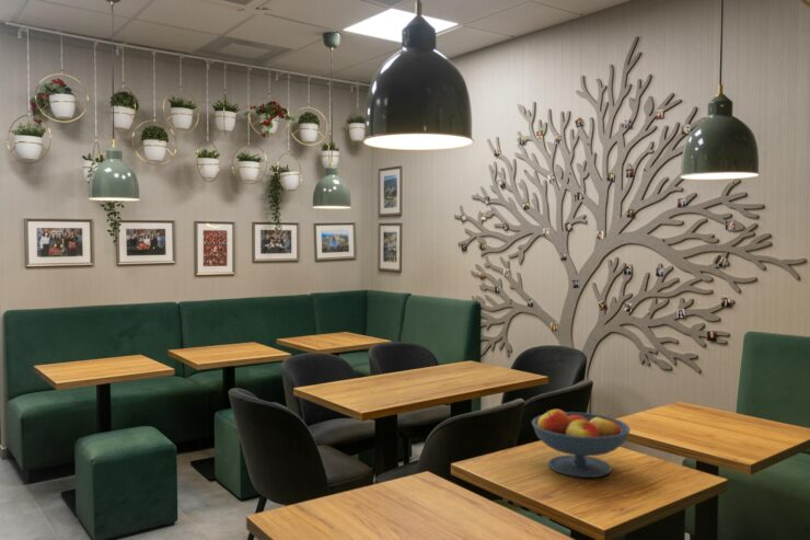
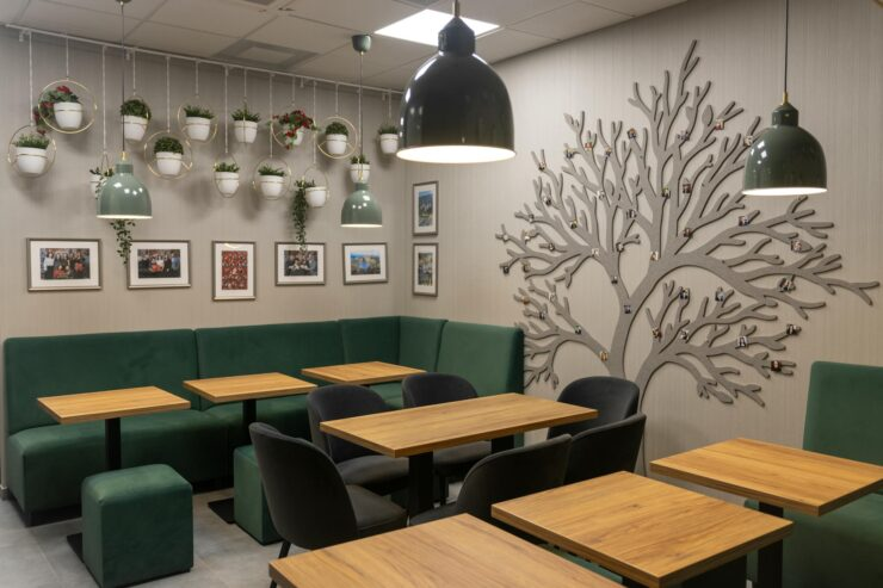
- fruit bowl (579, 437)
